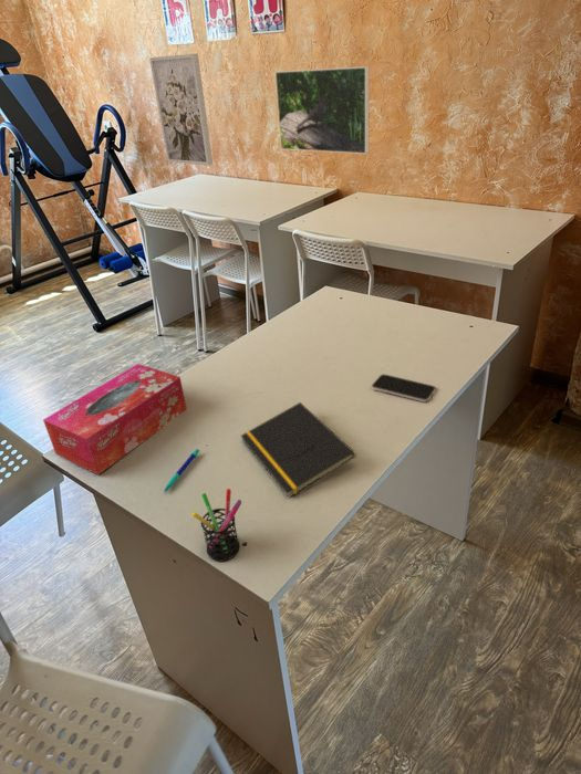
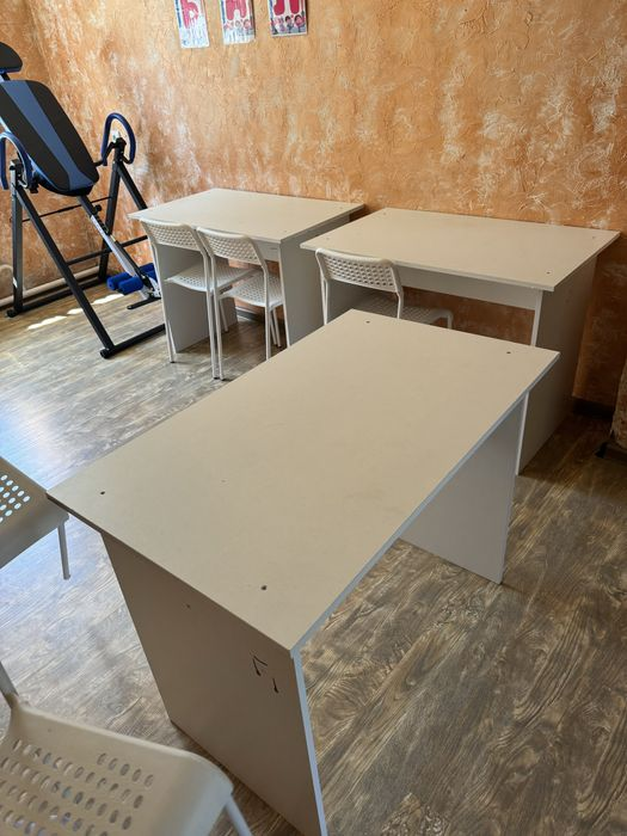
- notepad (294, 446)
- tissue box (120, 414)
- wall art (181, 112)
- pen holder (218, 522)
- pen (180, 470)
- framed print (321, 111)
- smartphone (403, 387)
